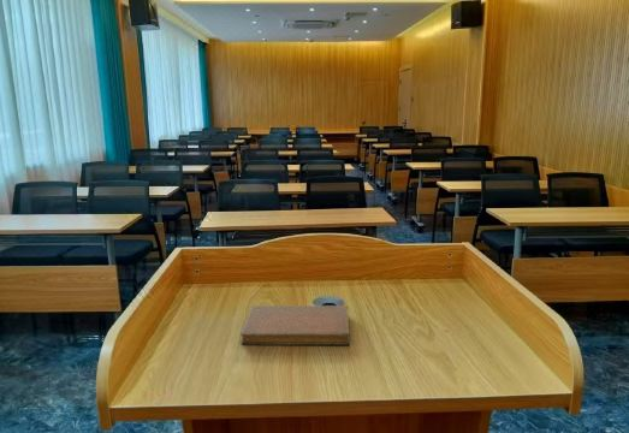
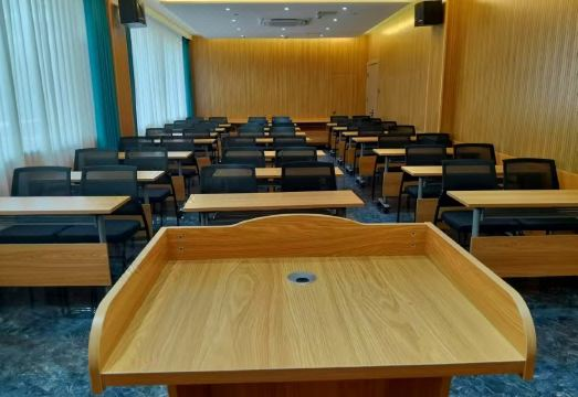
- notebook (297, 322)
